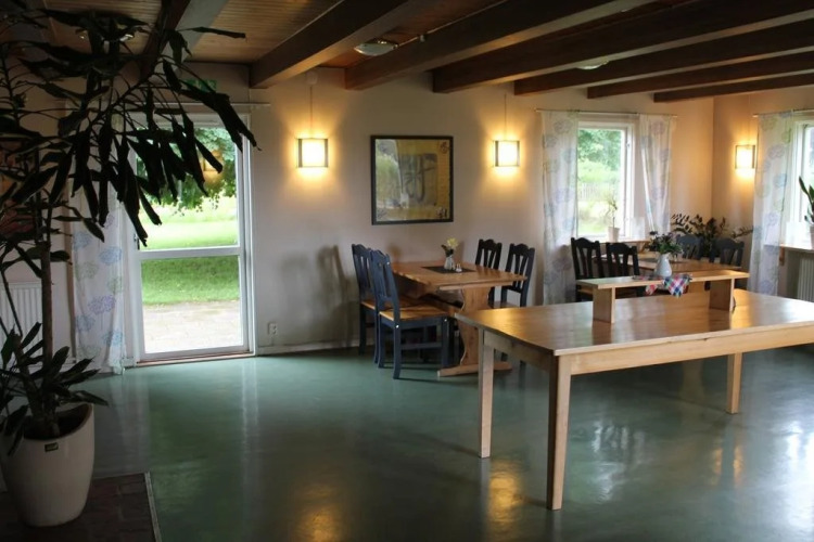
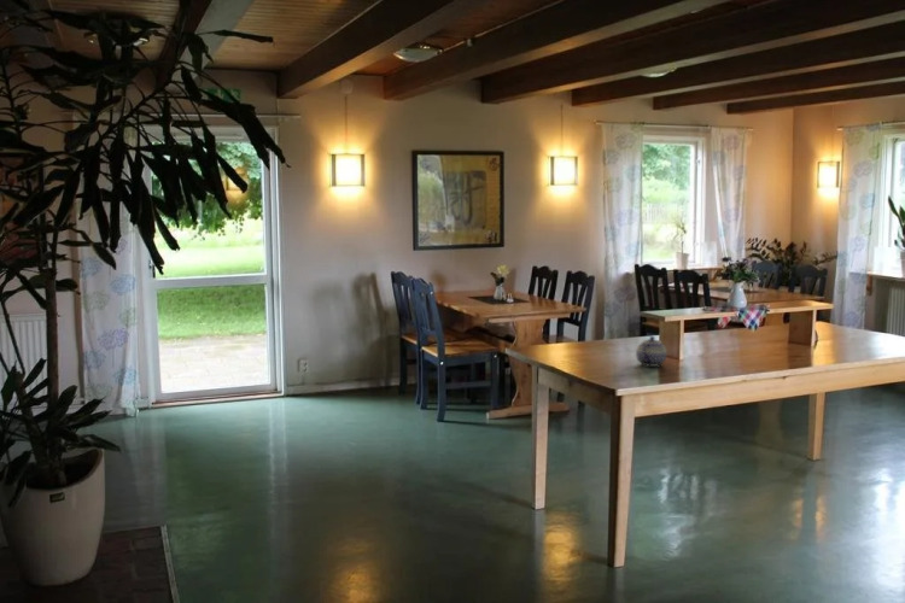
+ teapot (650, 350)
